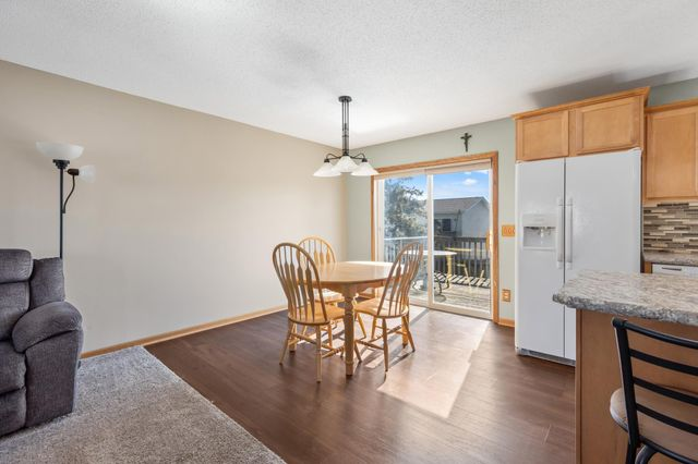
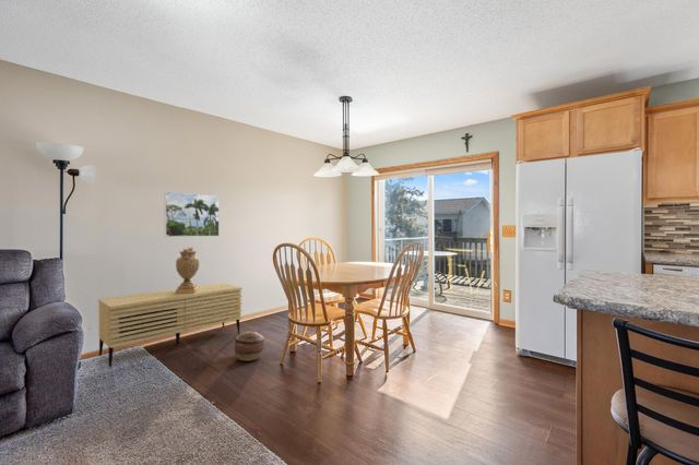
+ sideboard (177, 318)
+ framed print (193, 215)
+ decorative urn (187, 269)
+ basket (249, 345)
